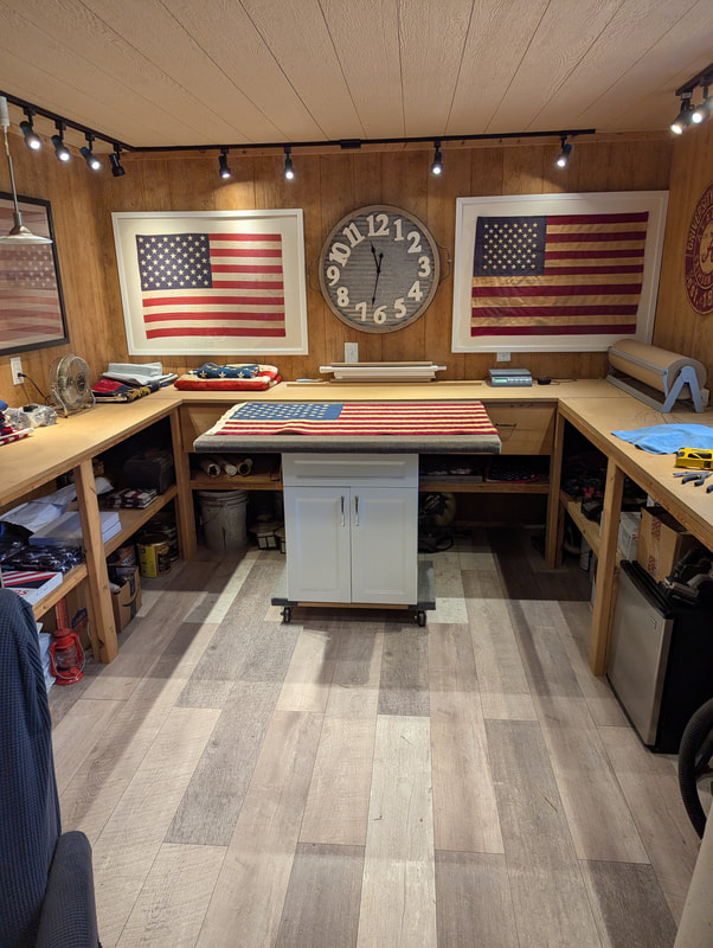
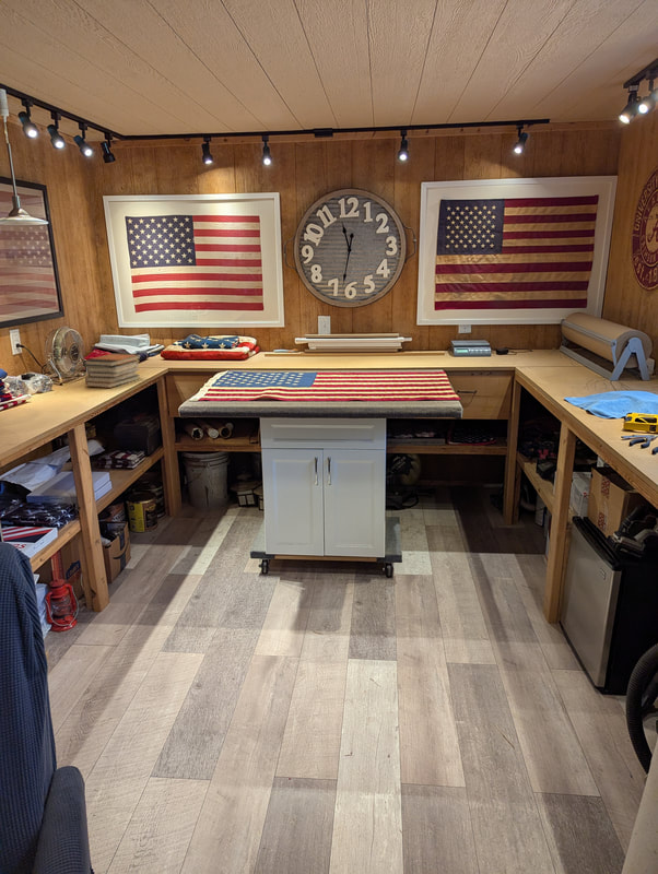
+ book stack (114, 369)
